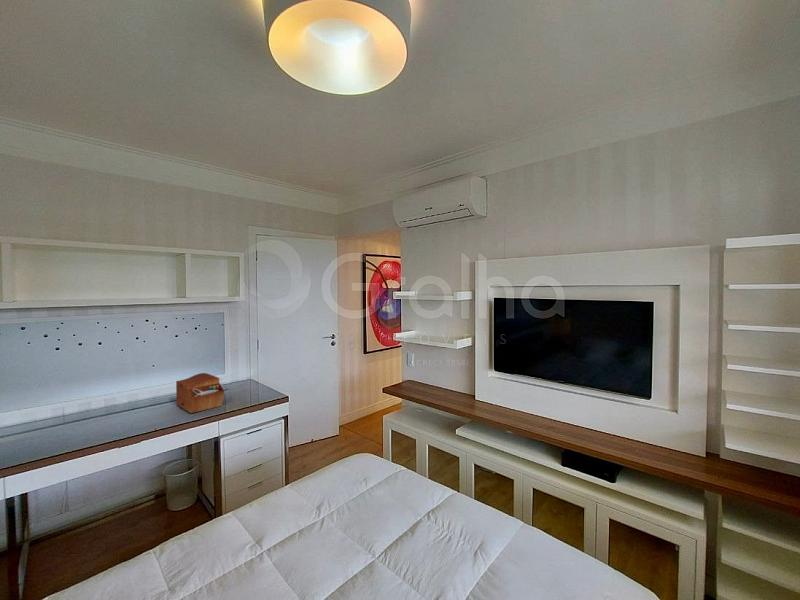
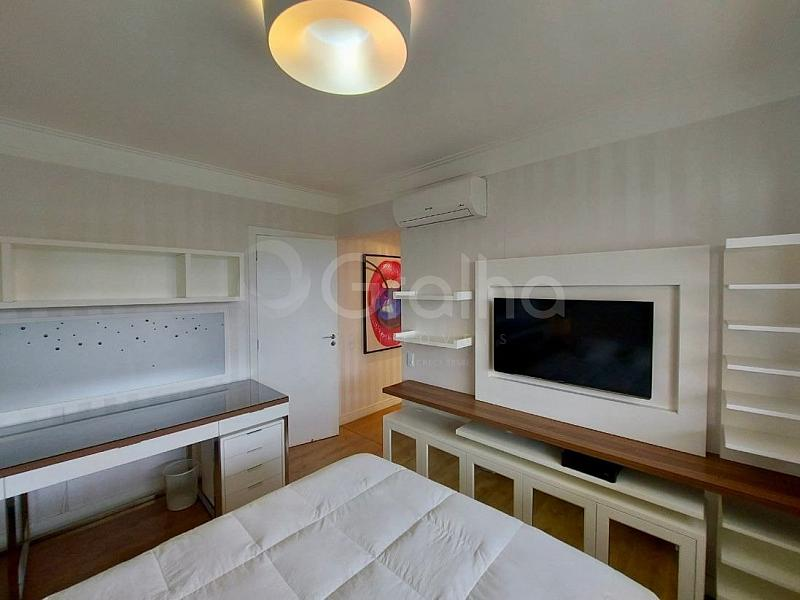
- sewing box (199, 392)
